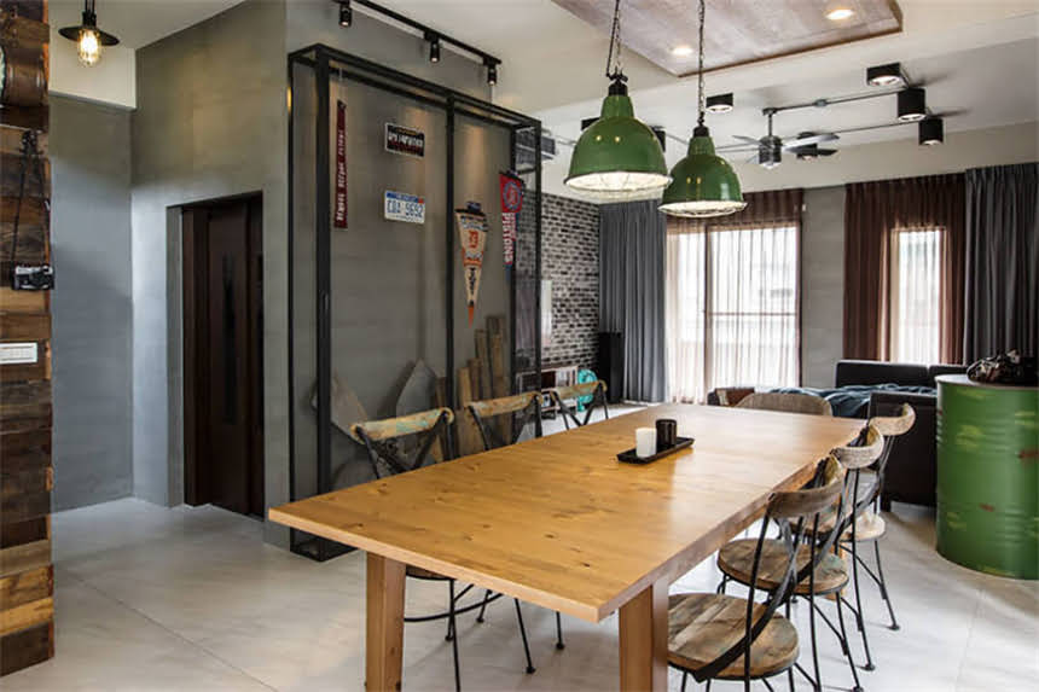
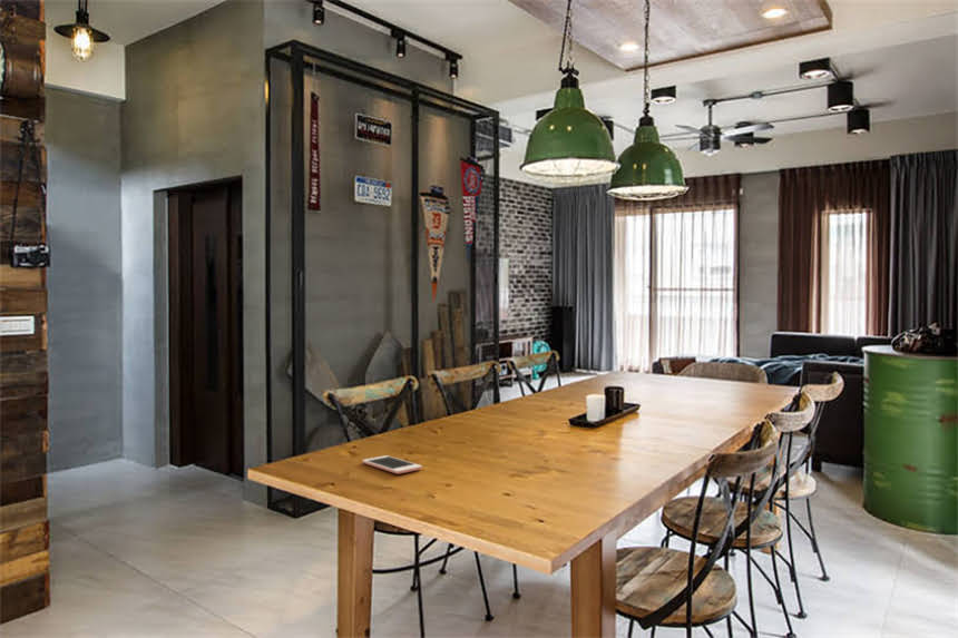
+ cell phone (391, 464)
